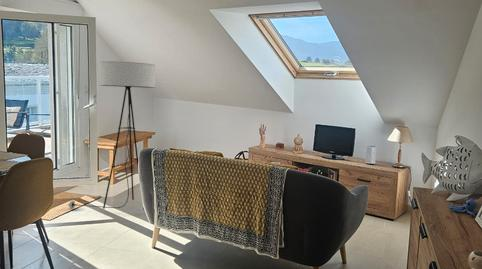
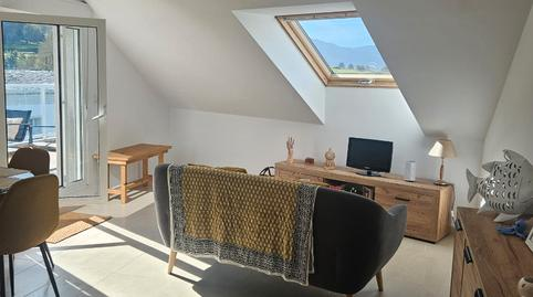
- floor lamp (117, 137)
